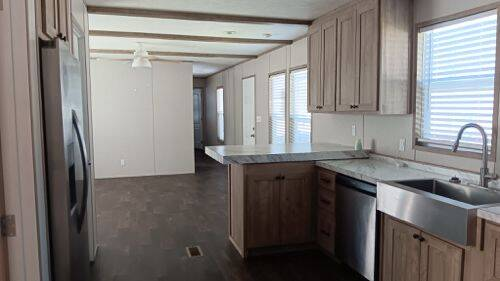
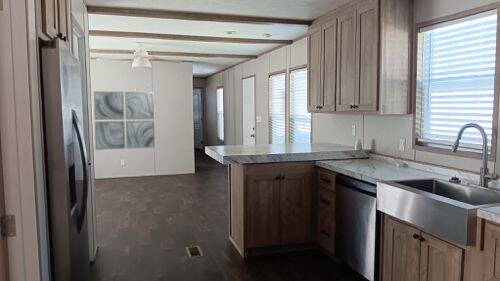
+ wall art (123, 119)
